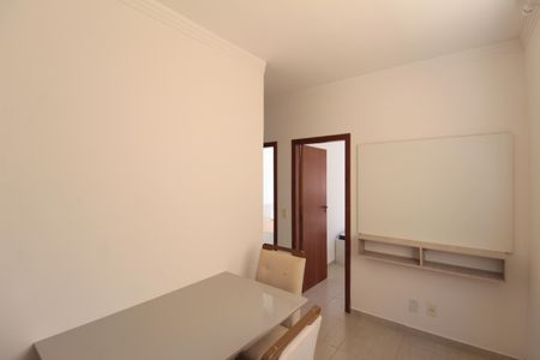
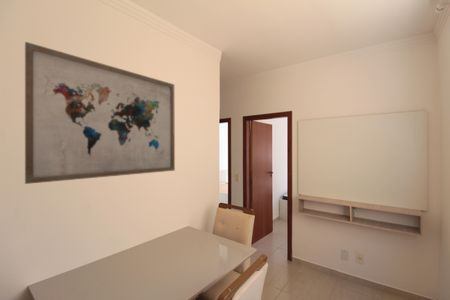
+ wall art (117, 122)
